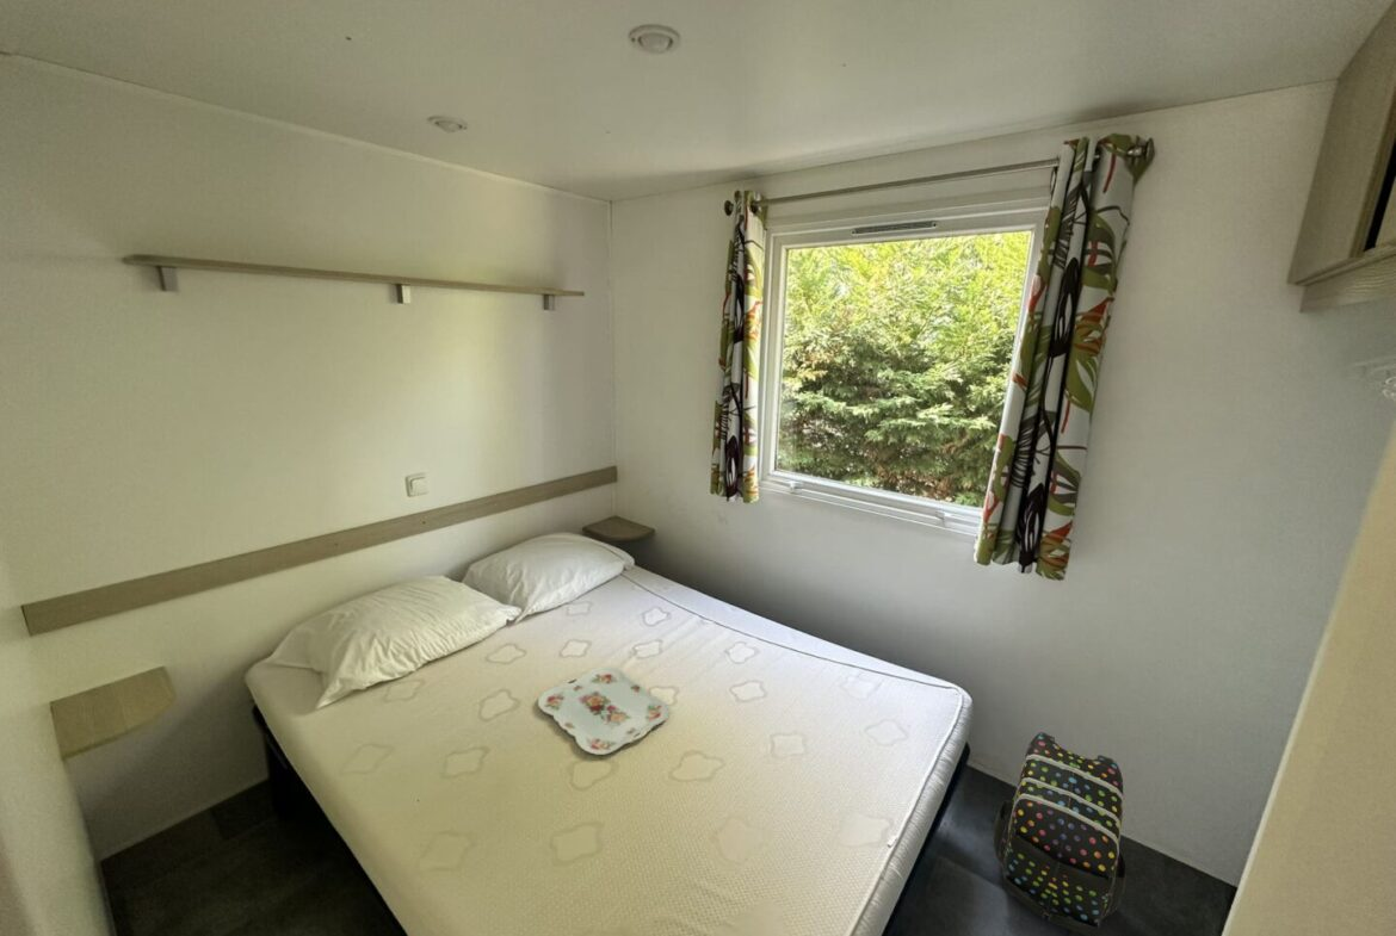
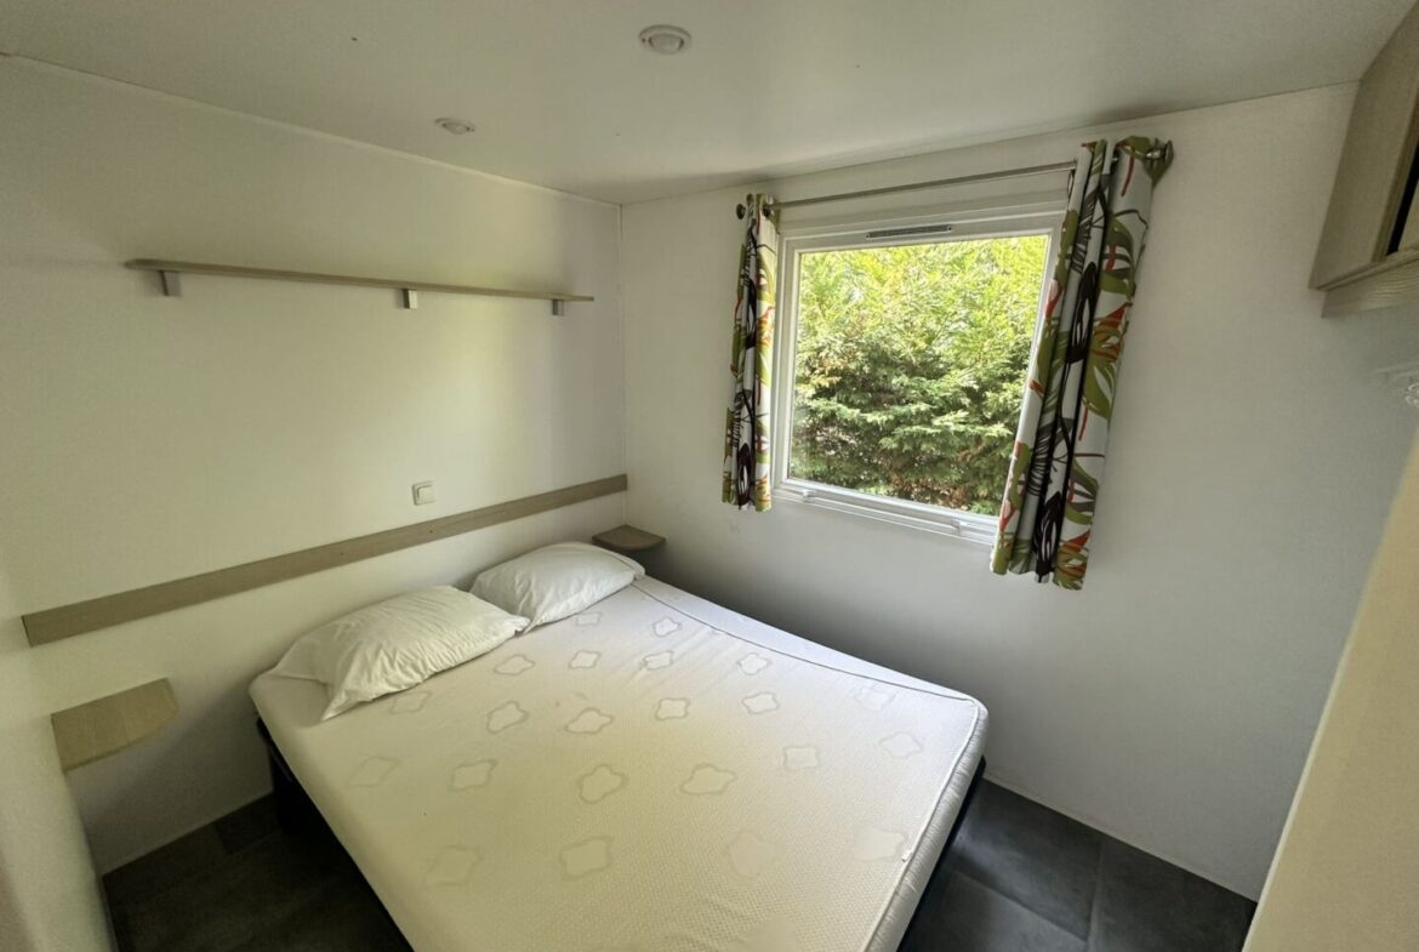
- serving tray (603, 706)
- backpack (1061, 829)
